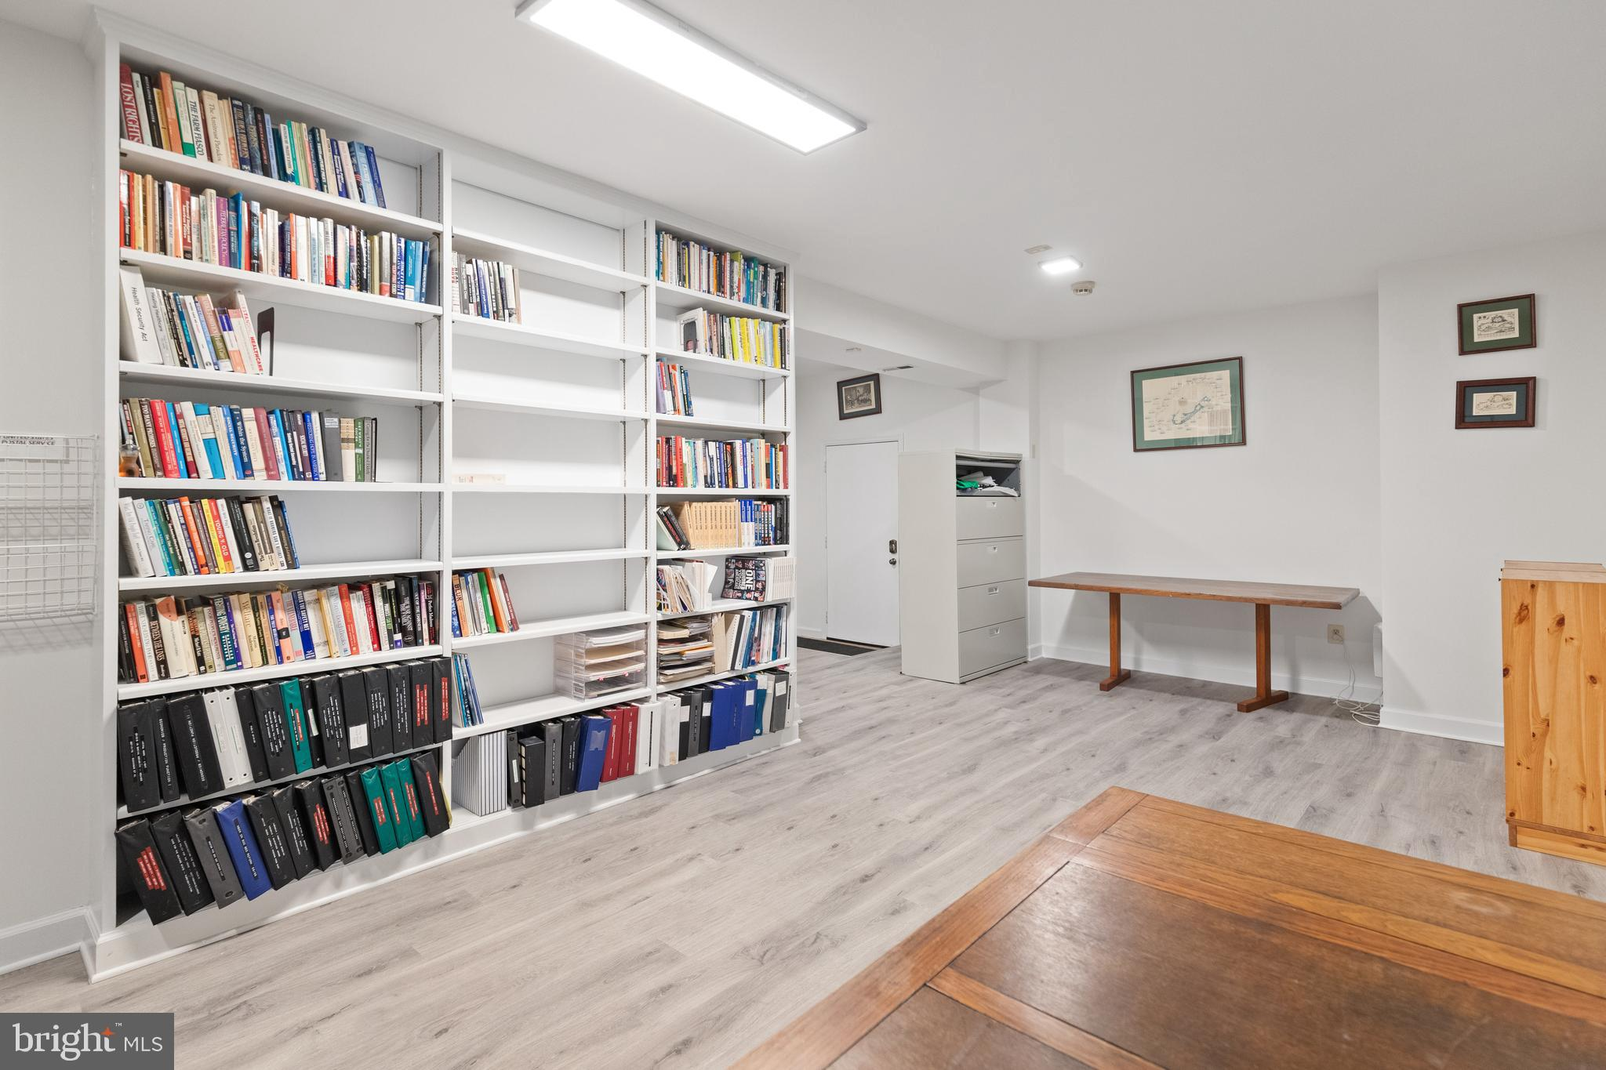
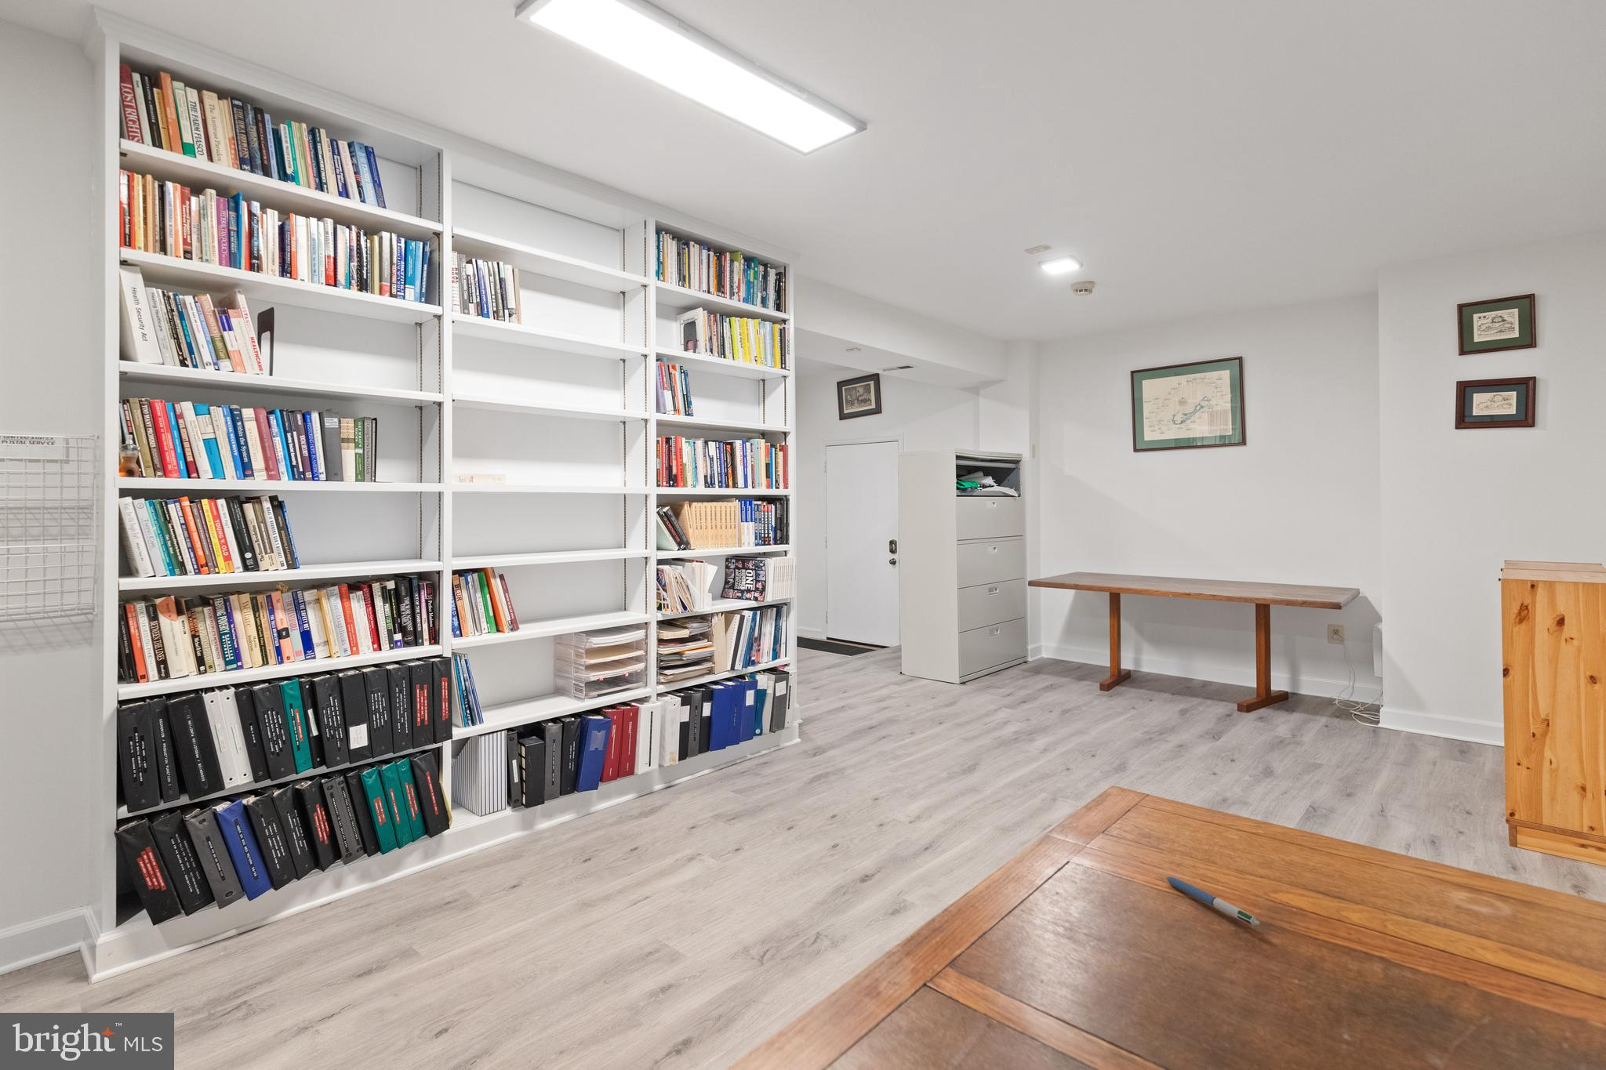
+ pen (1210, 898)
